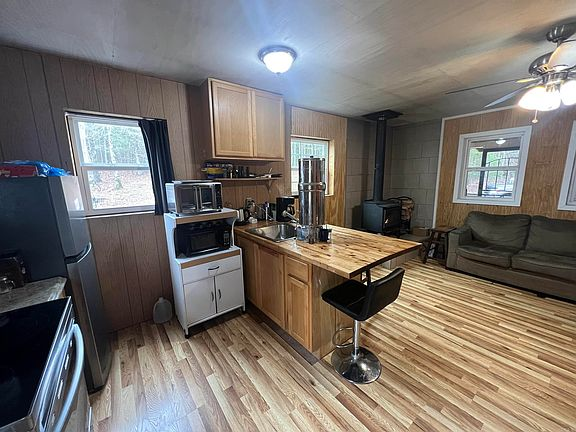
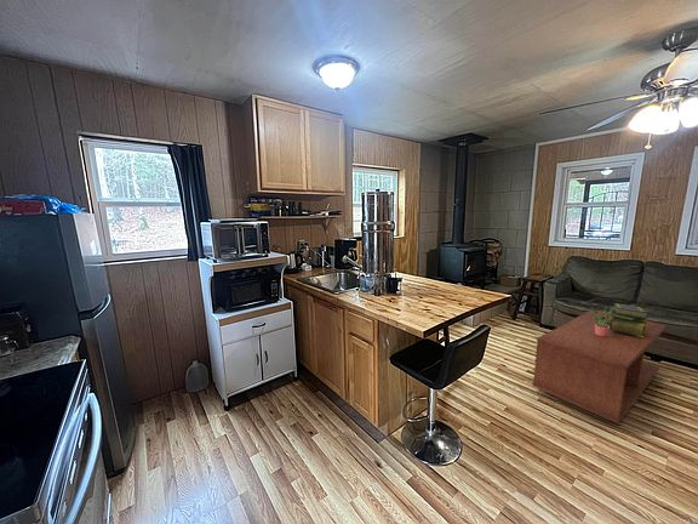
+ potted plant (597, 320)
+ coffee table (601, 357)
+ stack of books (628, 318)
